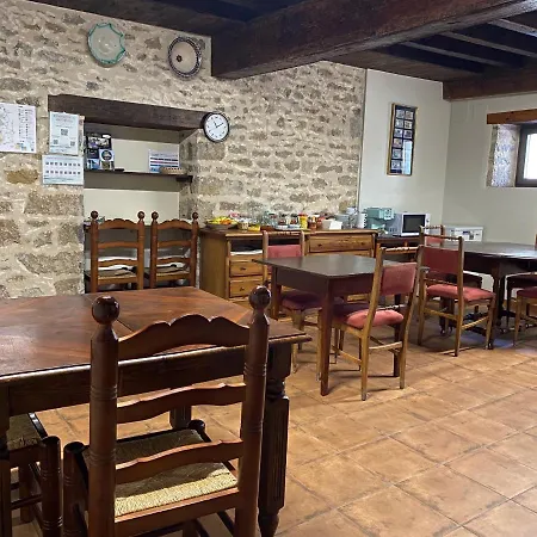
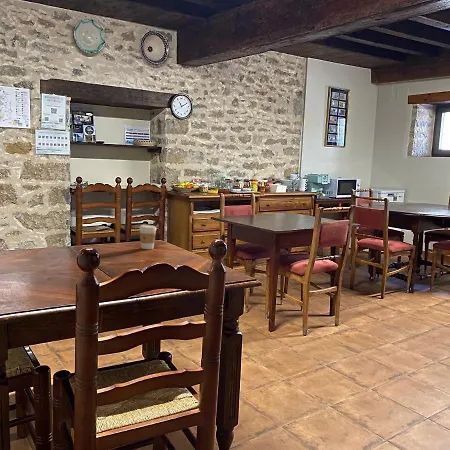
+ coffee cup (147, 236)
